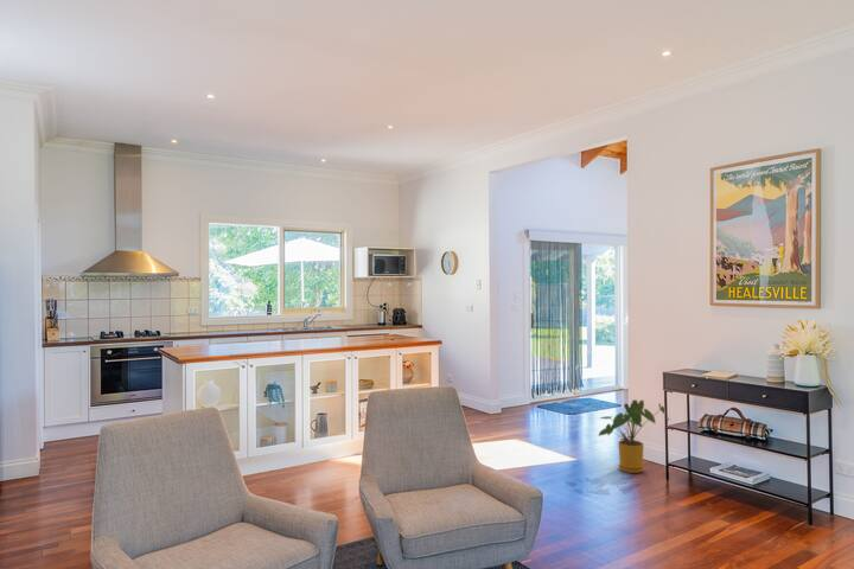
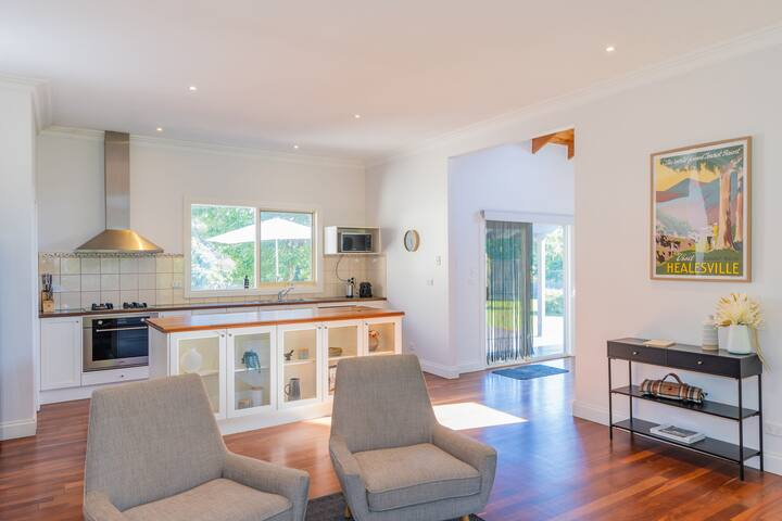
- house plant (631, 435)
